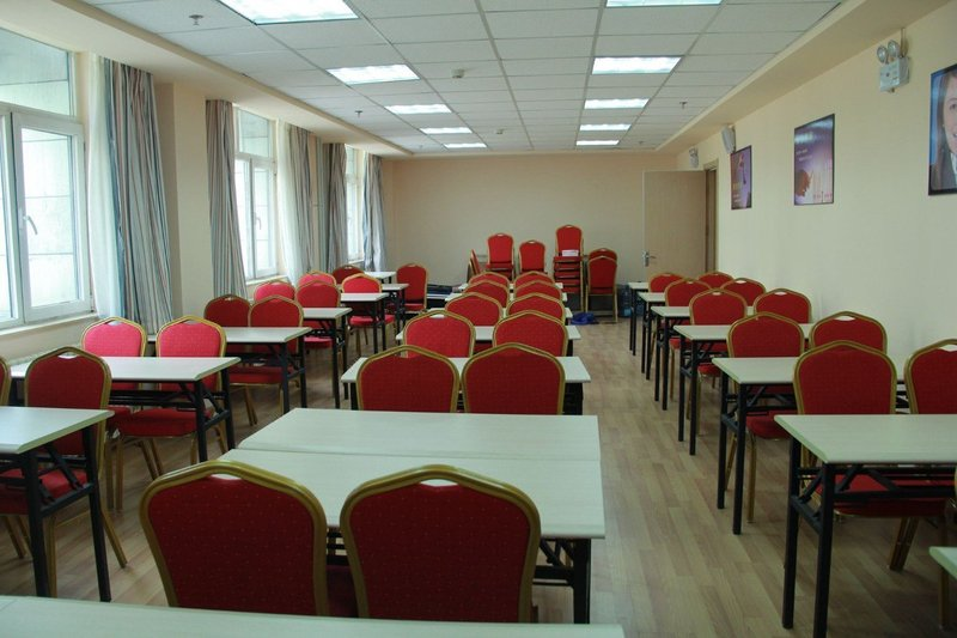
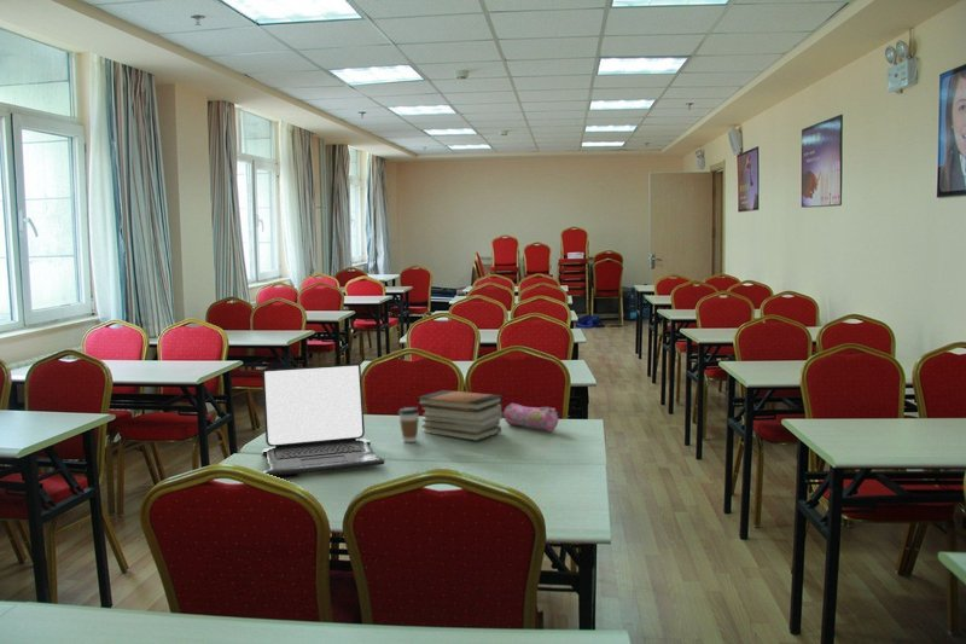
+ laptop (319, 416)
+ pencil case (531, 416)
+ coffee cup (409, 424)
+ book stack (461, 414)
